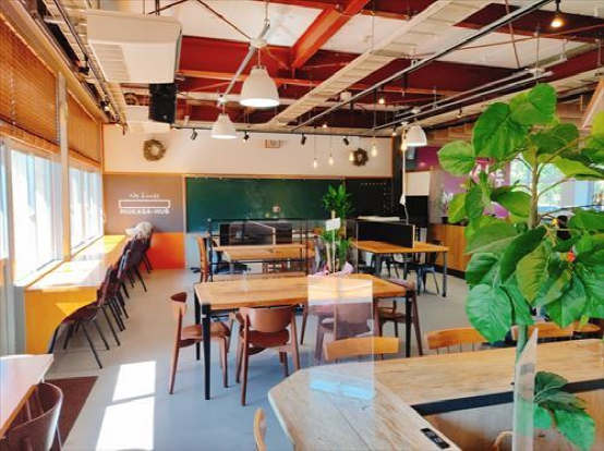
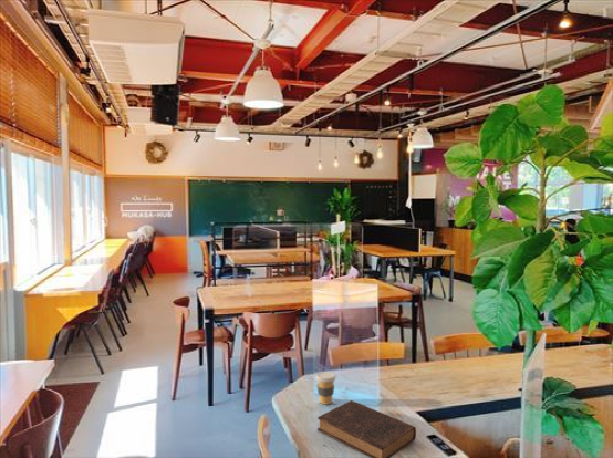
+ book (365, 427)
+ coffee cup (325, 388)
